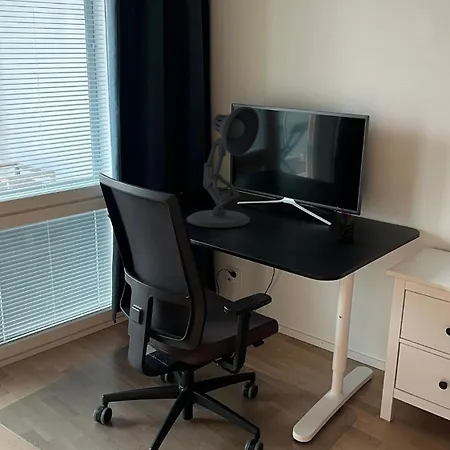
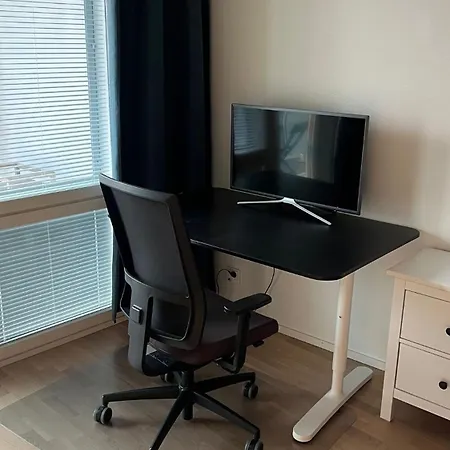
- pen holder (344, 225)
- desk lamp (221, 163)
